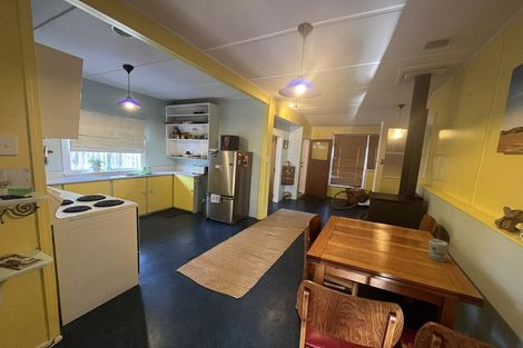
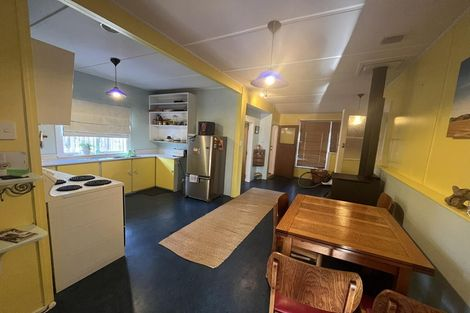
- jar (437, 249)
